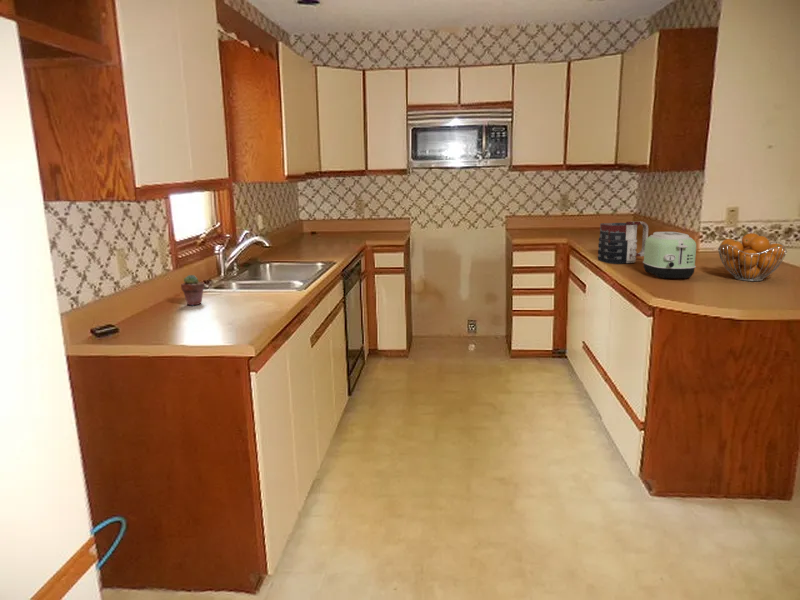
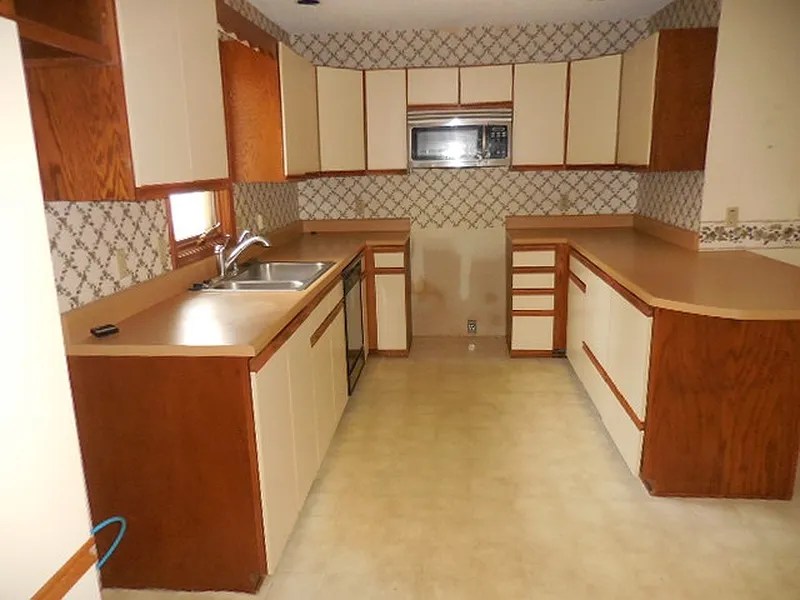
- fruit basket (750, 256)
- potted succulent (193, 289)
- toaster (670, 254)
- mug (624, 241)
